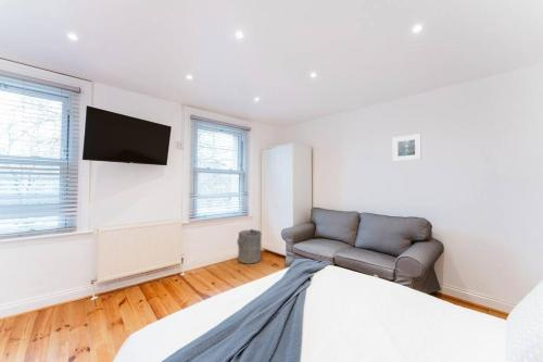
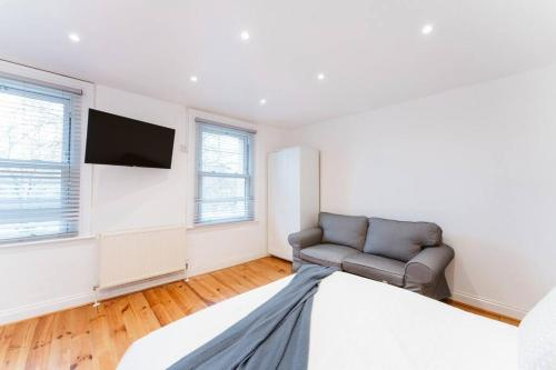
- laundry hamper (248, 245)
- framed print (406, 148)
